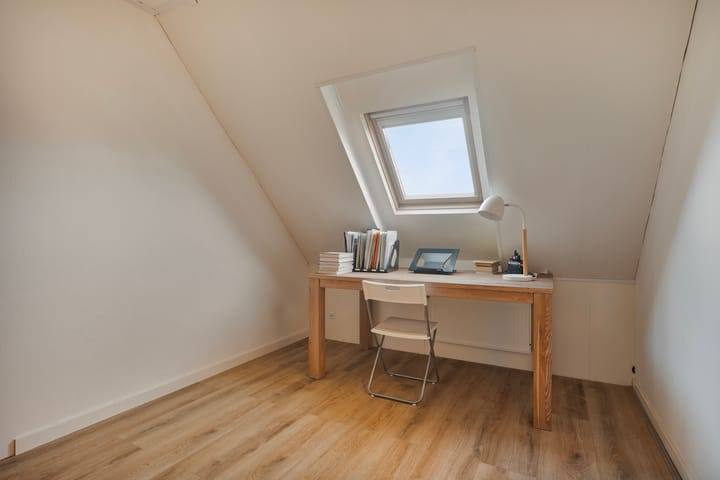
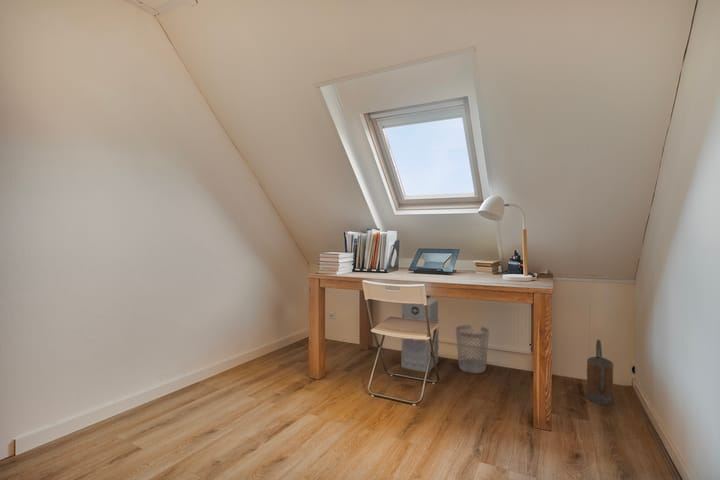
+ watering can (599, 371)
+ wastebasket (472, 348)
+ air purifier (420, 340)
